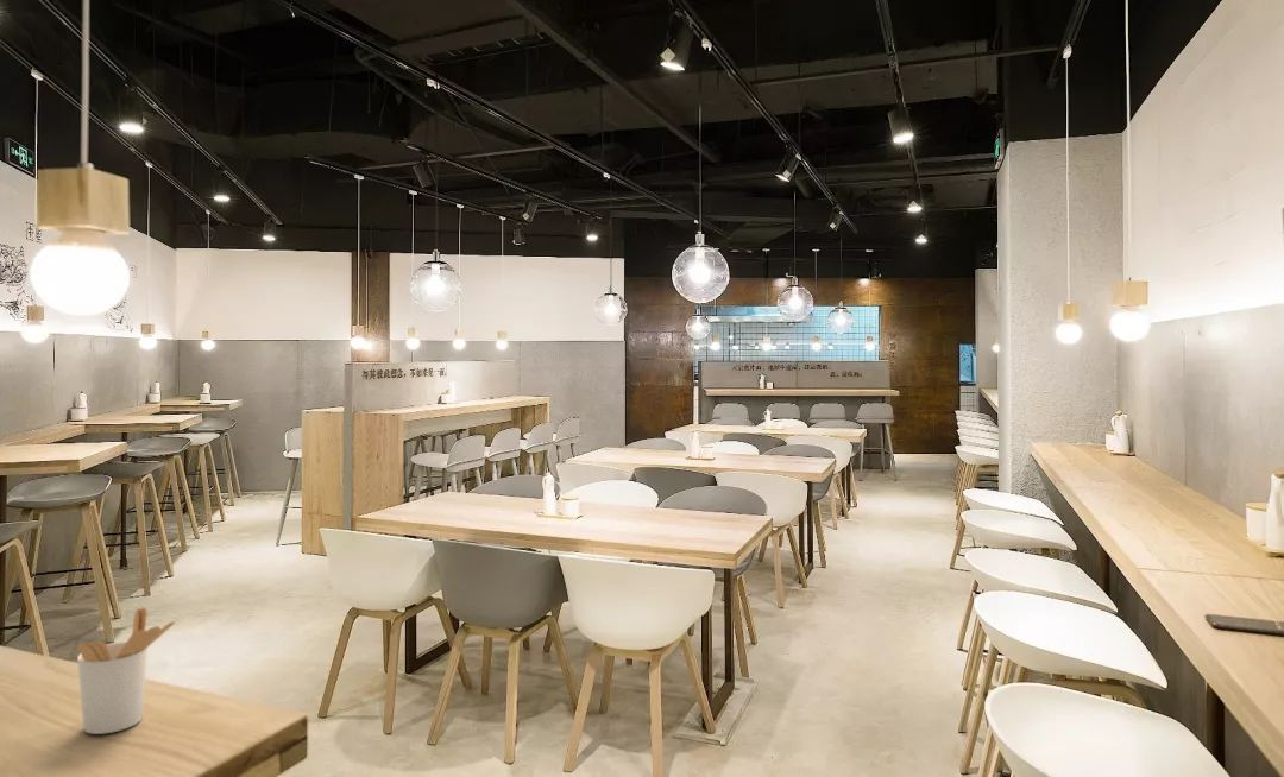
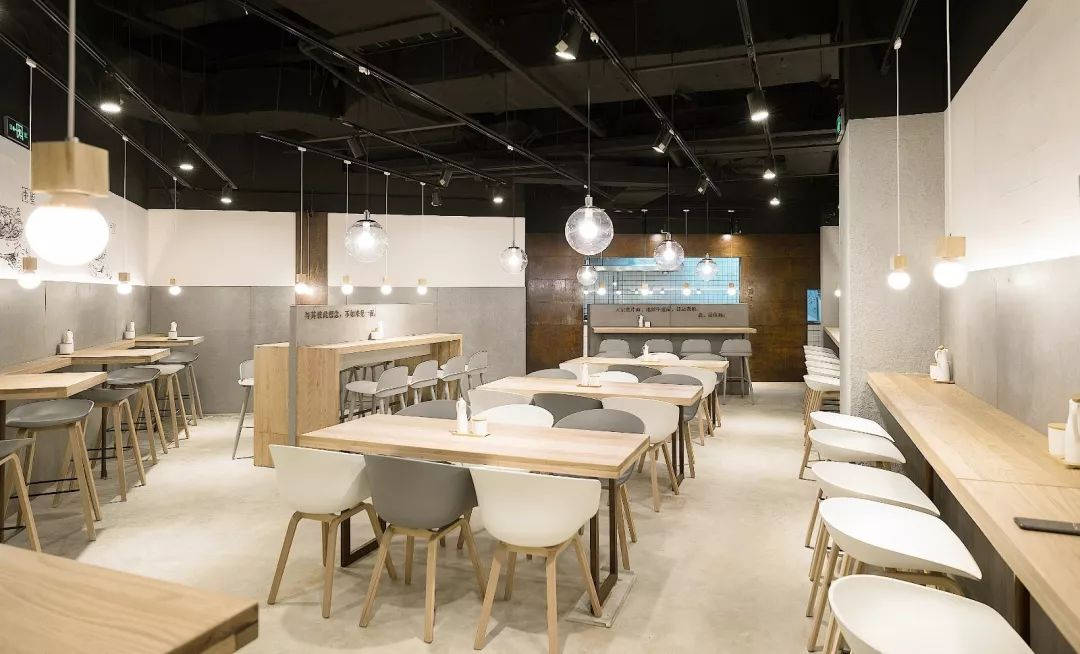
- utensil holder (126, 670)
